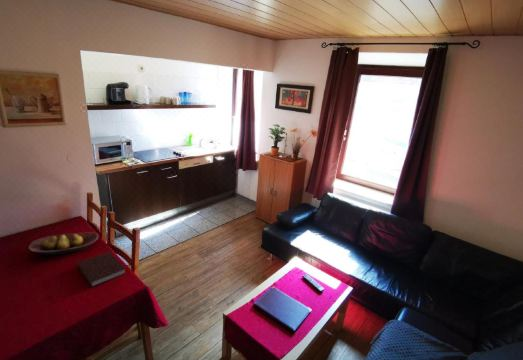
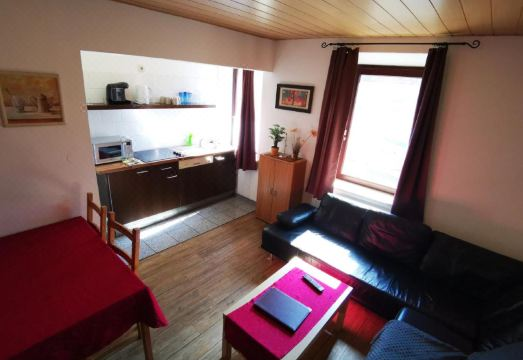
- notebook (101, 267)
- fruit bowl (65, 241)
